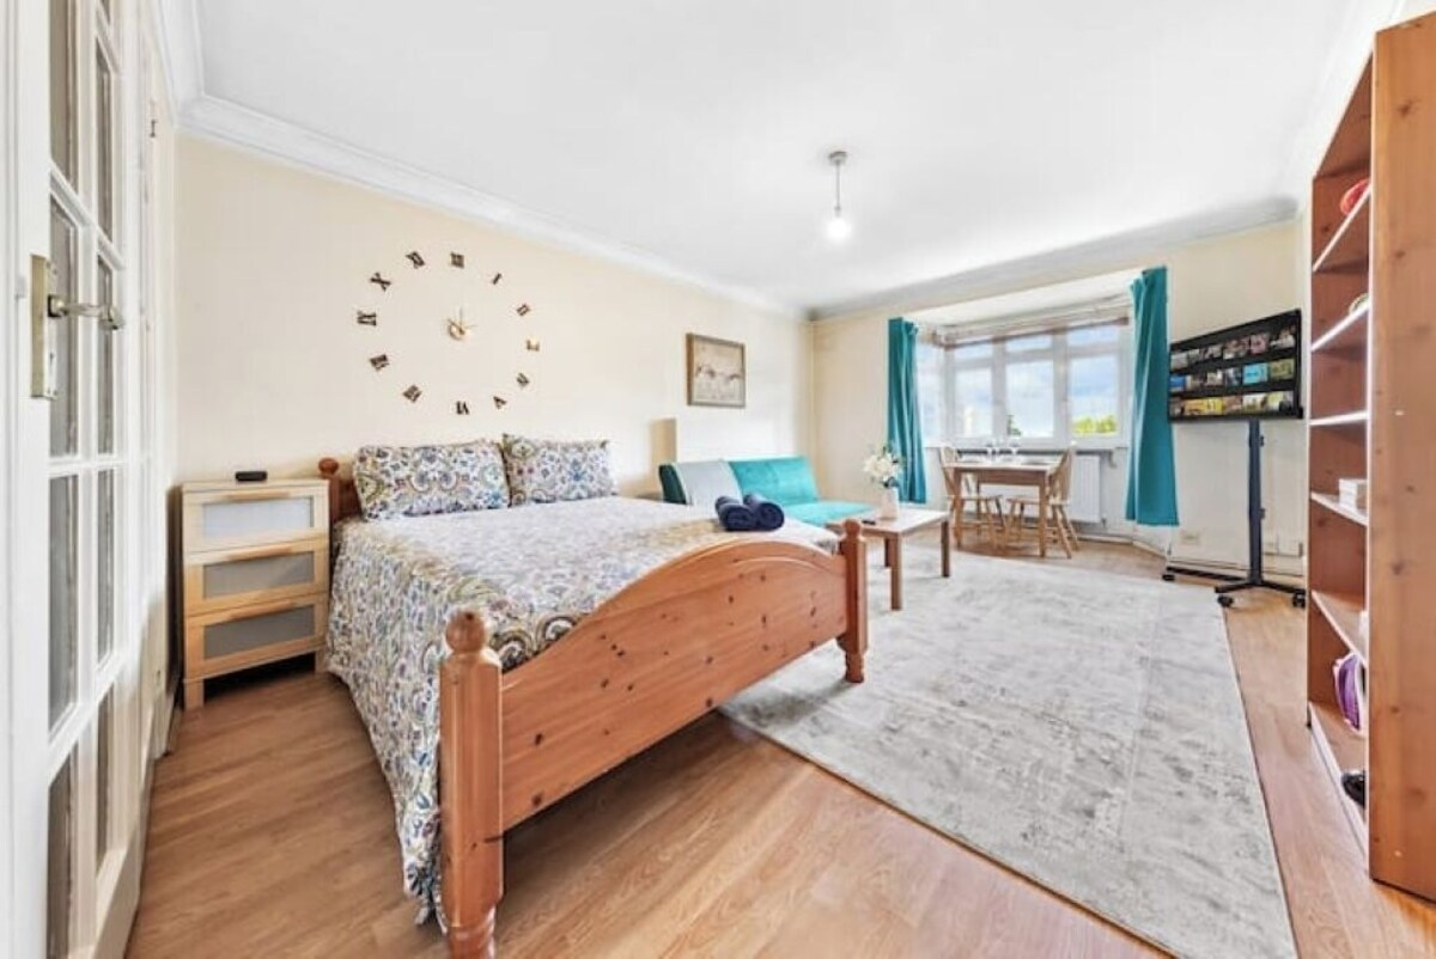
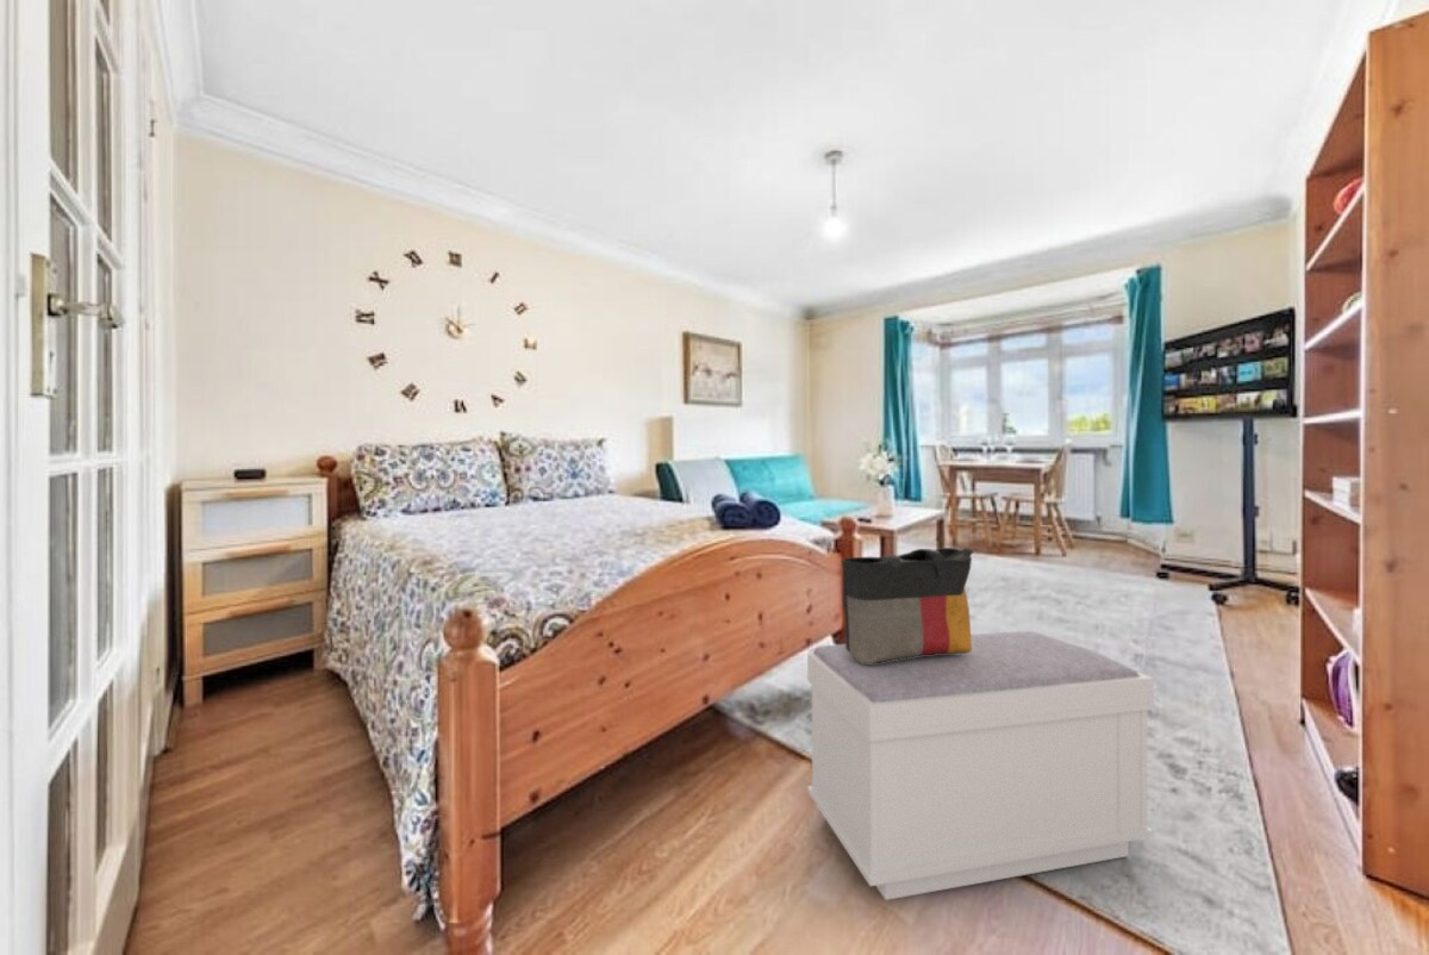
+ tote bag (903, 599)
+ bench (967, 742)
